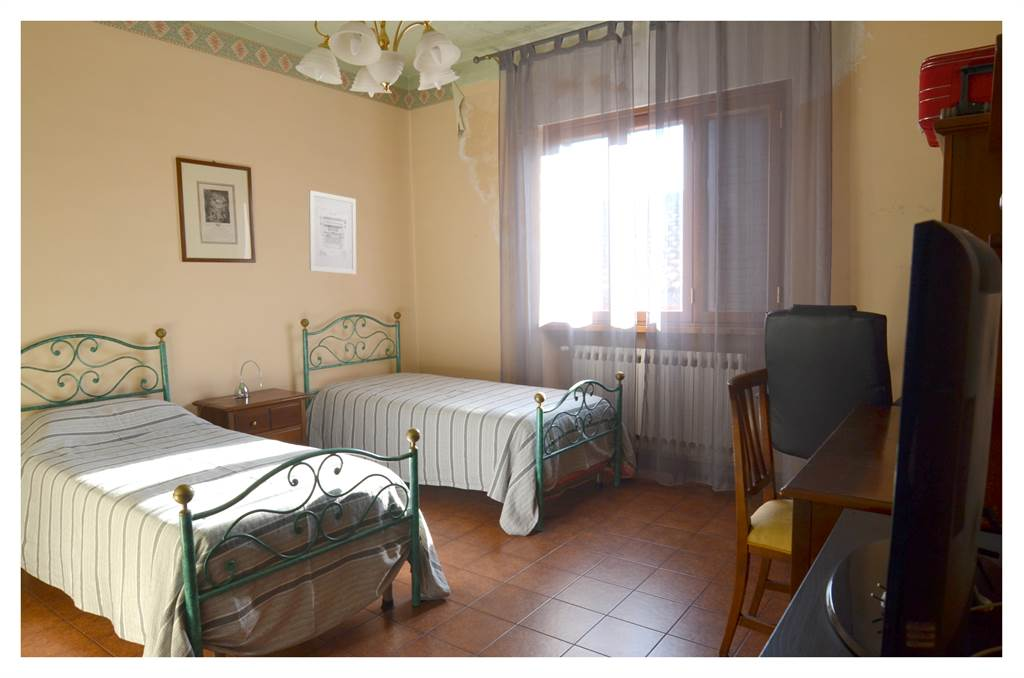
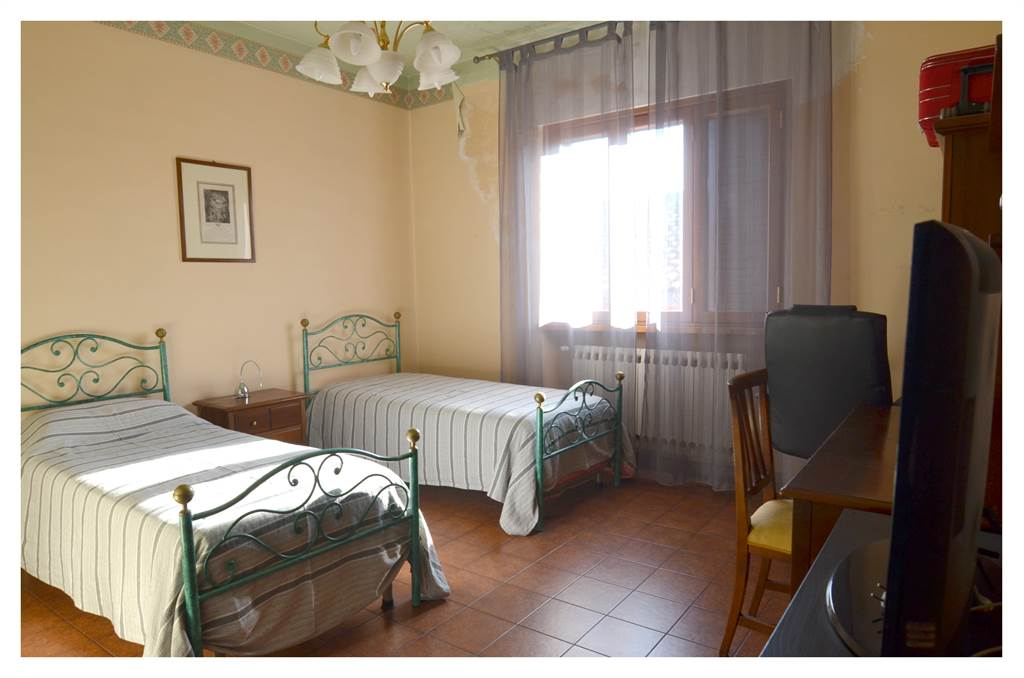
- wall art (333, 233)
